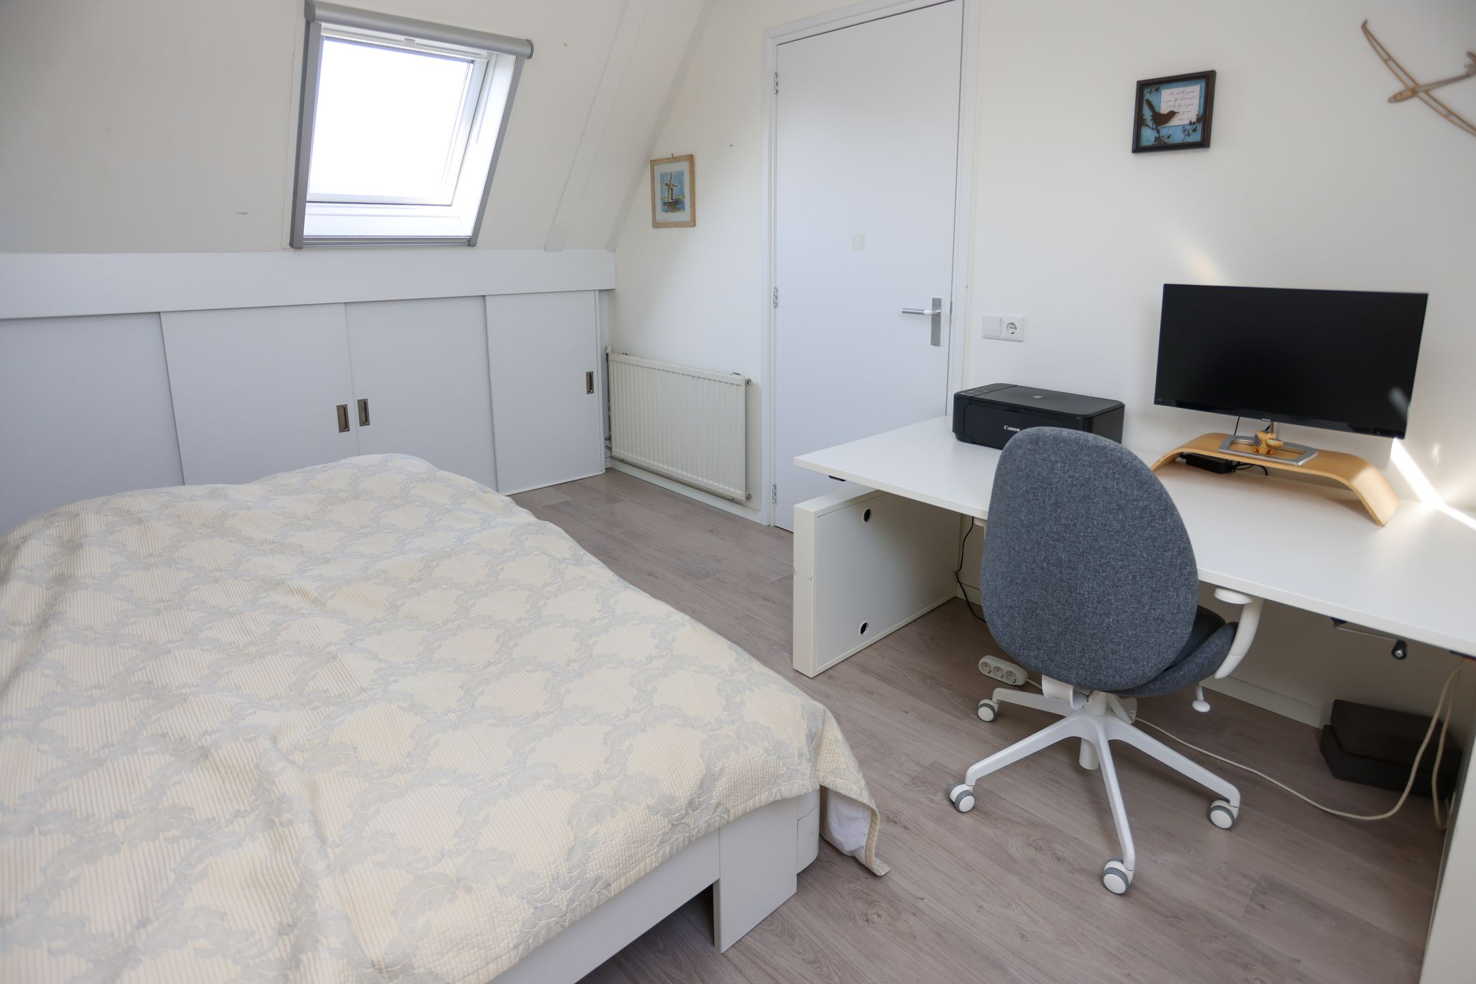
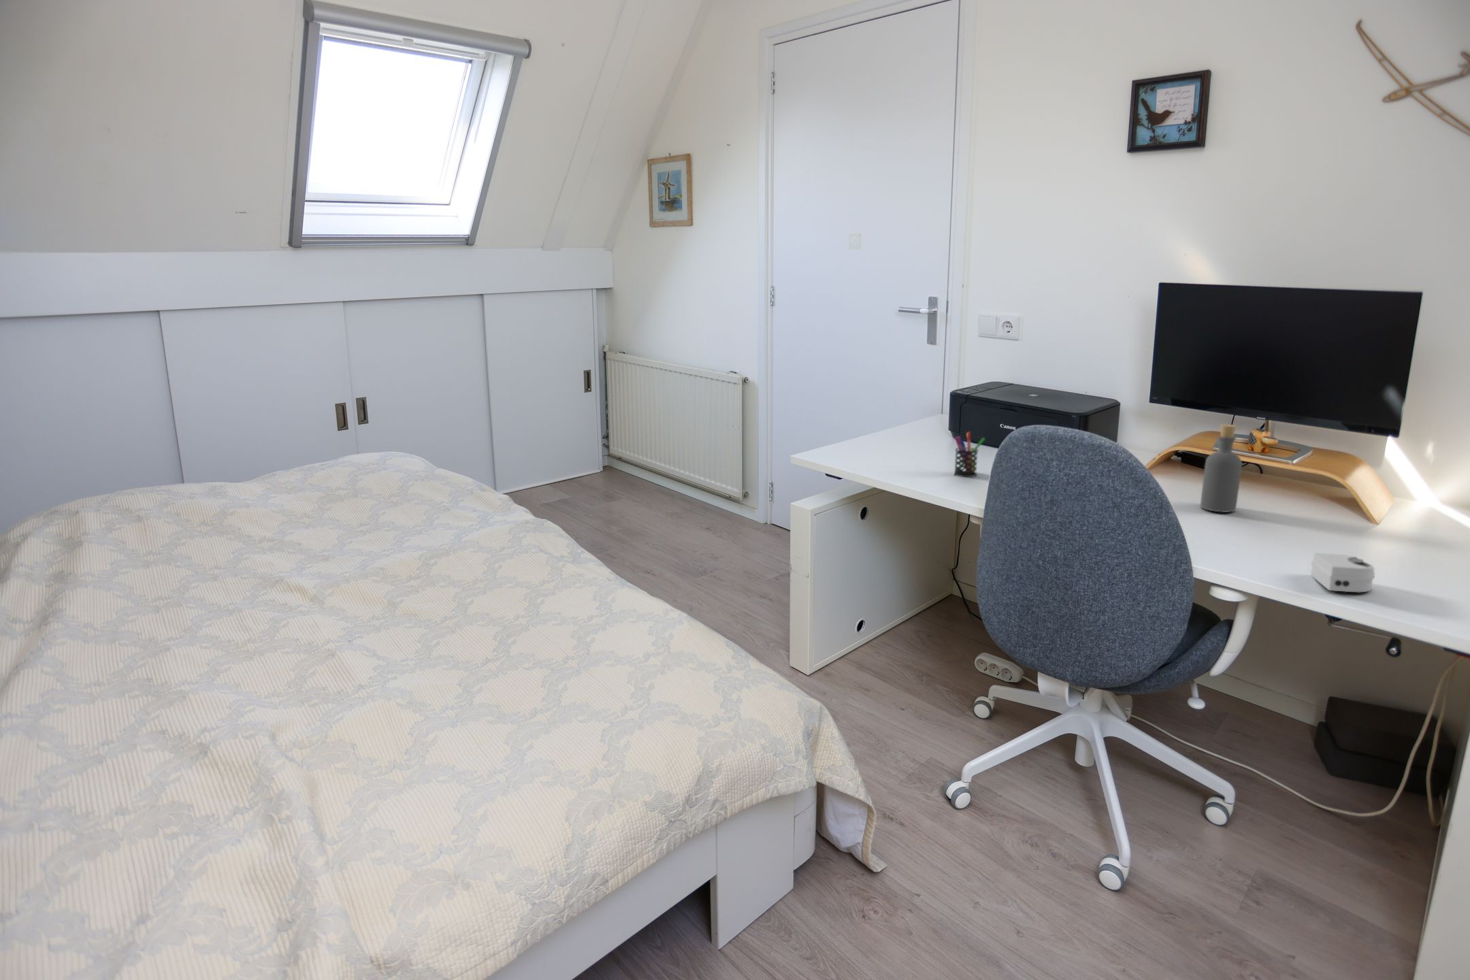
+ bottle (1223, 467)
+ pen holder (969, 453)
+ computer mouse (1345, 572)
